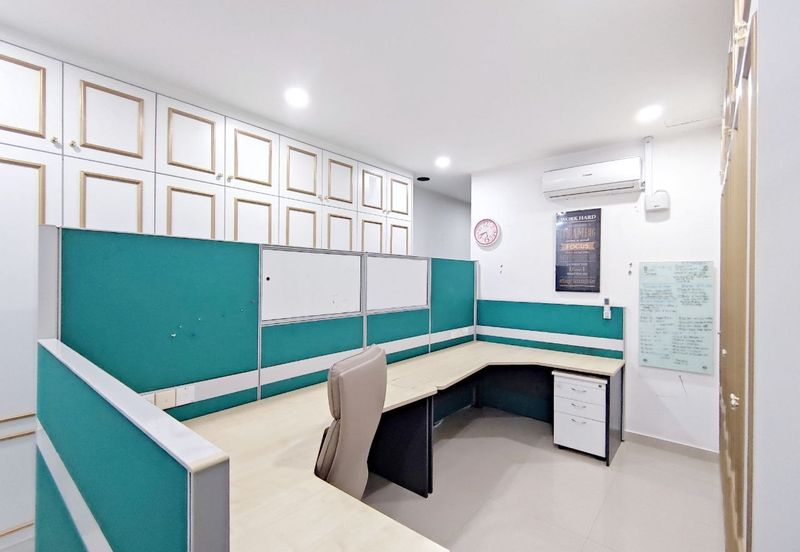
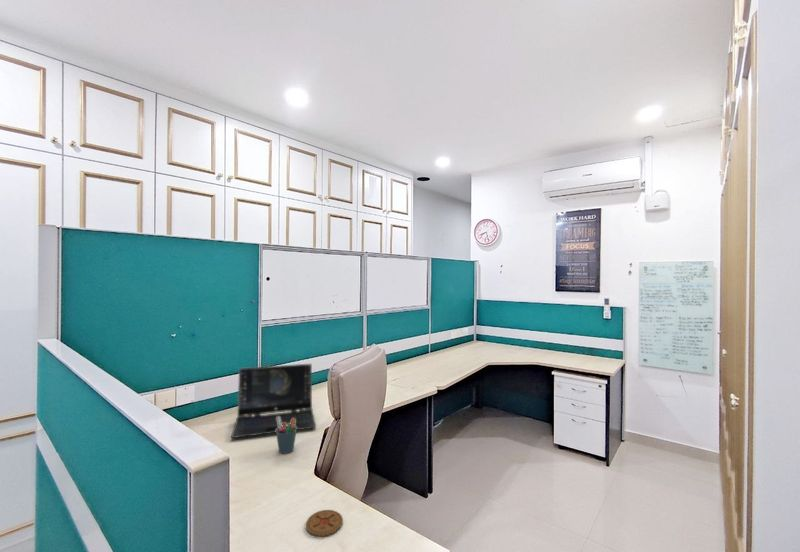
+ pen holder (286, 434)
+ coaster (324, 522)
+ laptop (275, 397)
